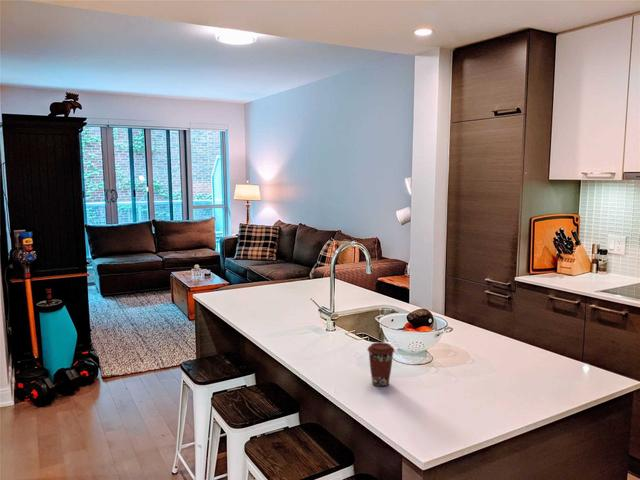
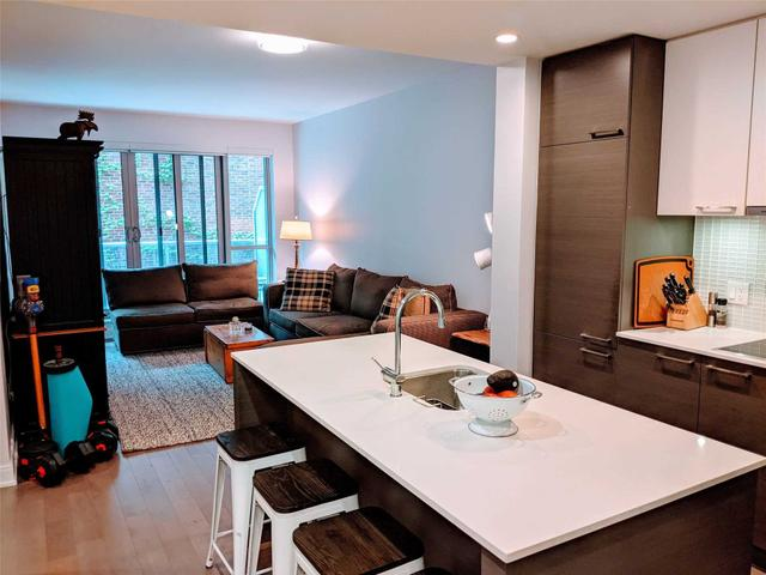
- coffee cup (380, 364)
